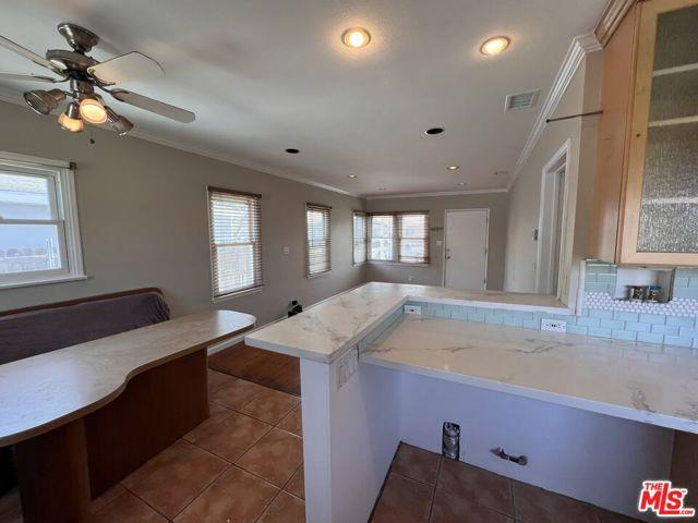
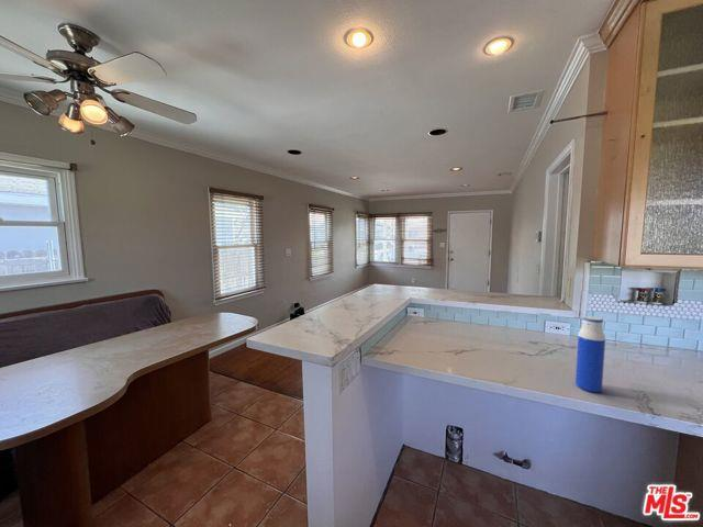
+ water bottle (590, 352)
